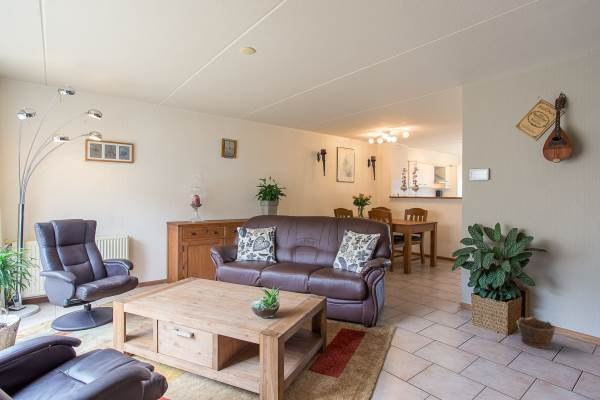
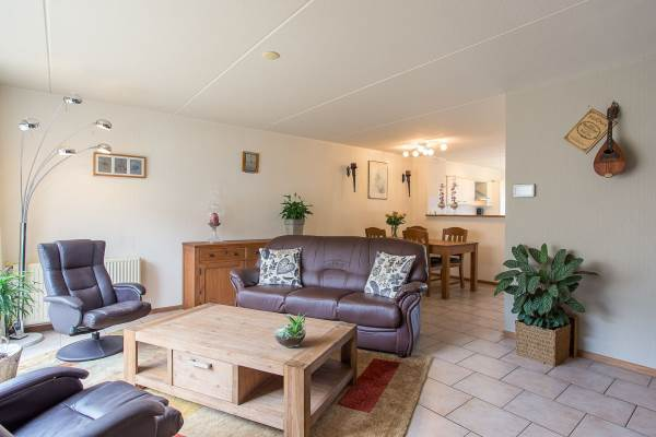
- clay pot (535, 328)
